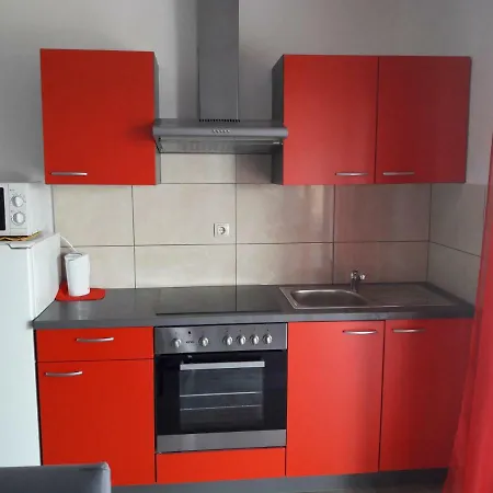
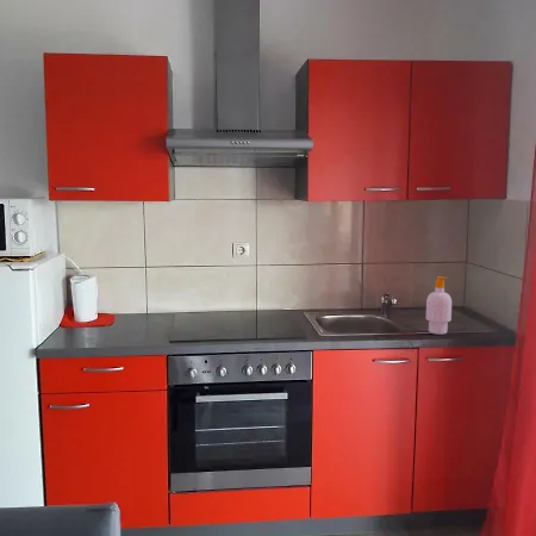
+ soap bottle (438, 305)
